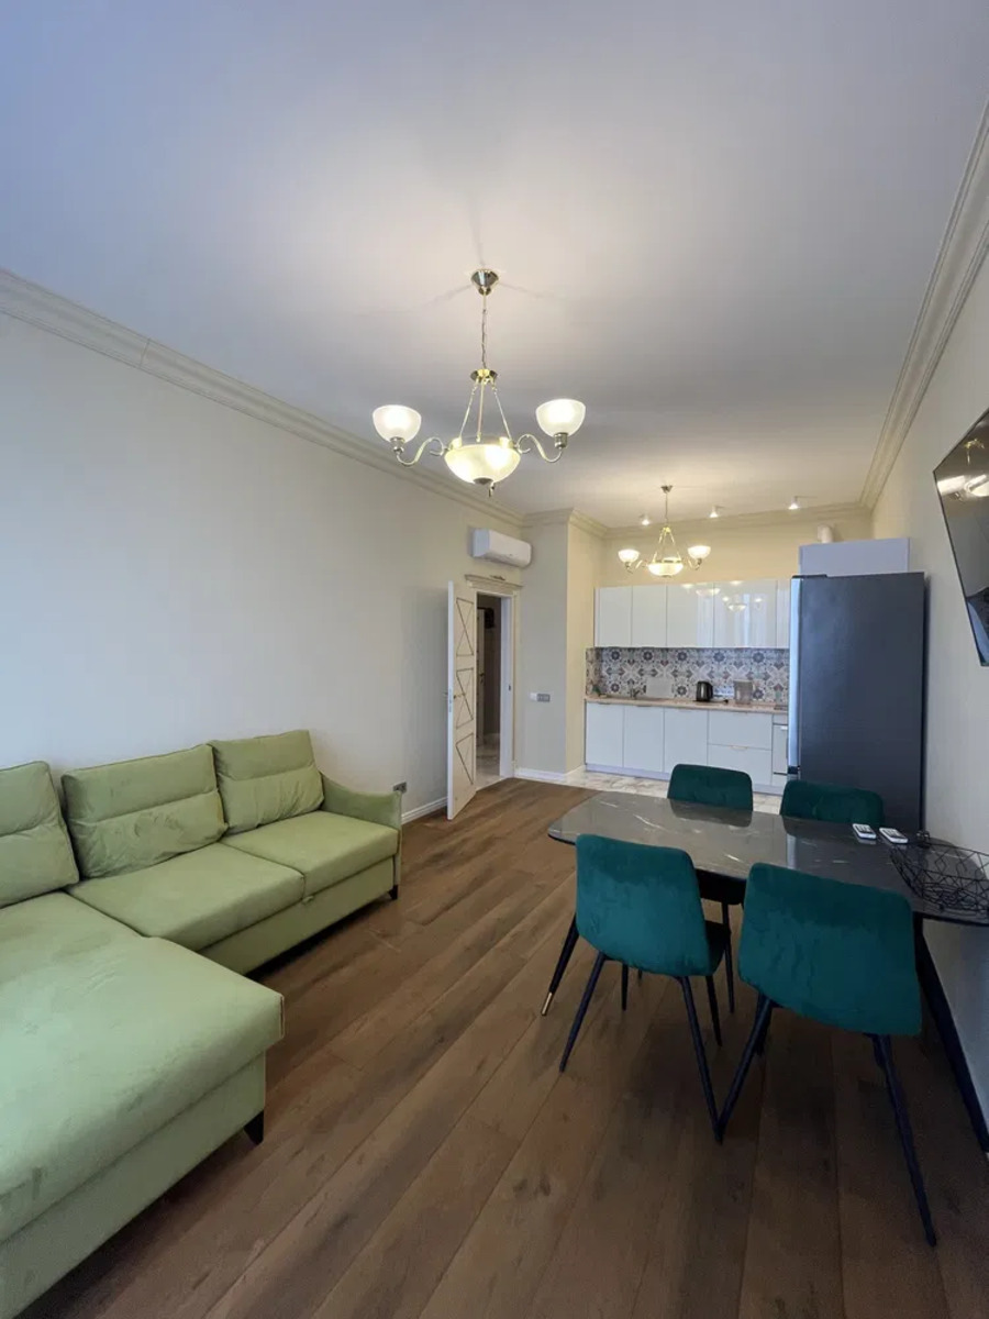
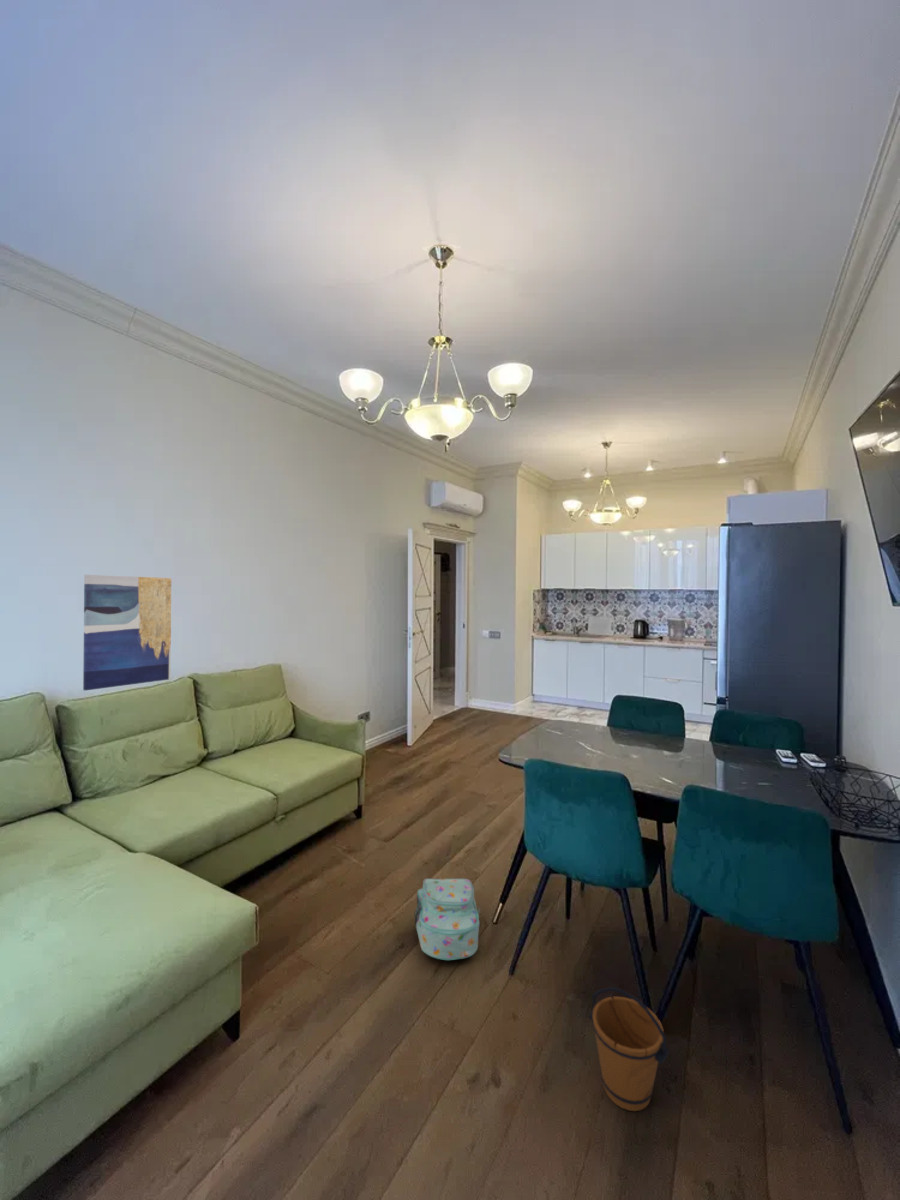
+ bucket (627, 1041)
+ wall art (130, 630)
+ backpack (447, 914)
